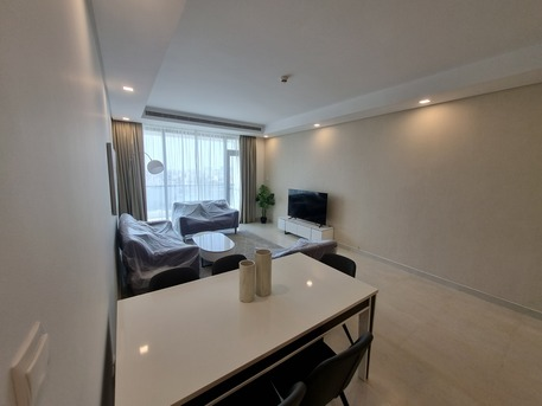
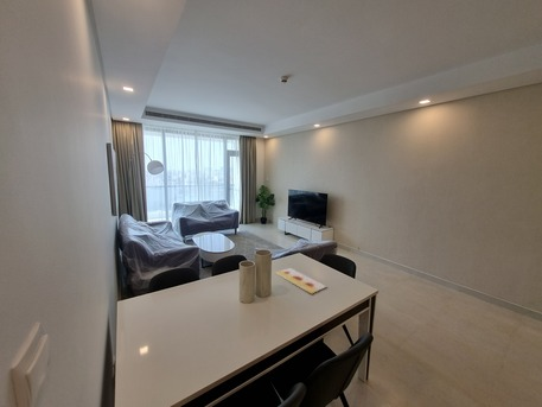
+ painting (296, 278)
